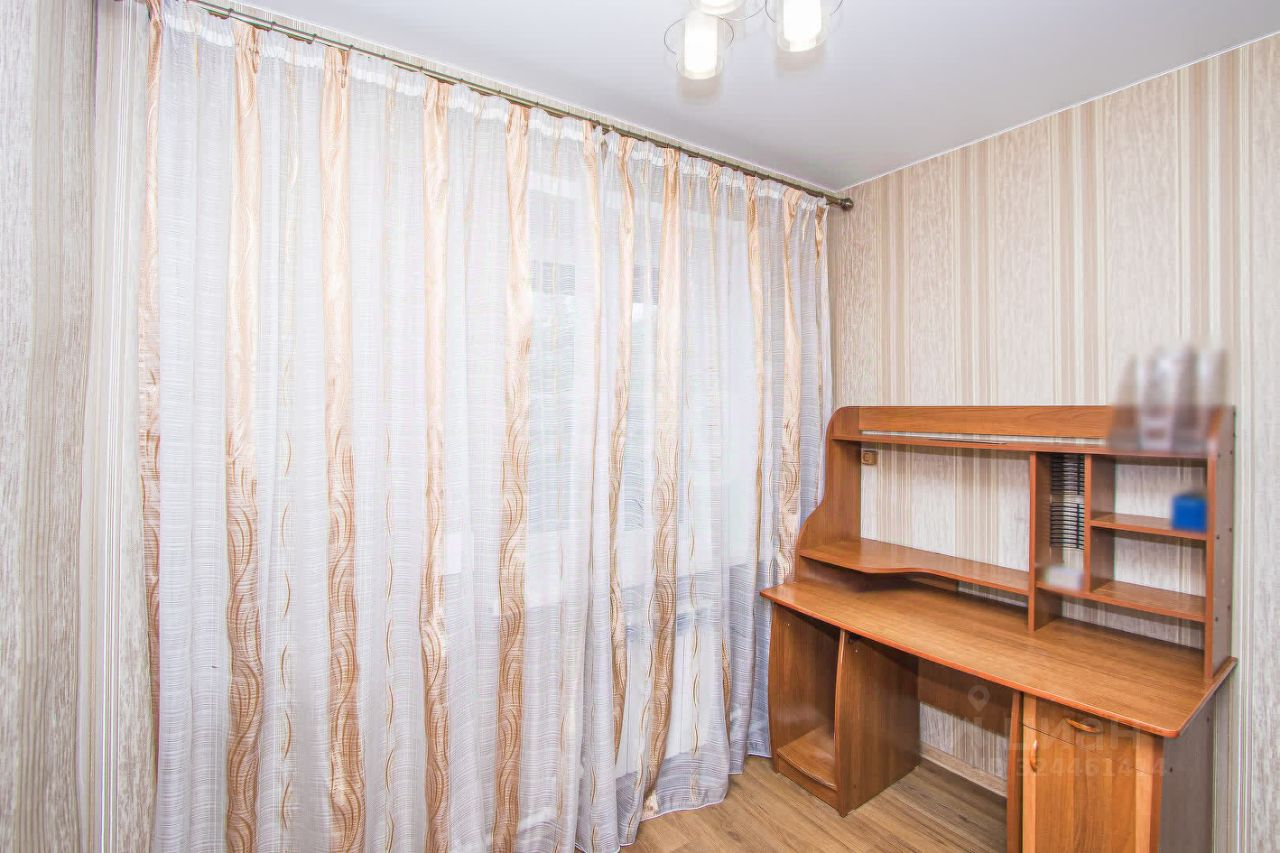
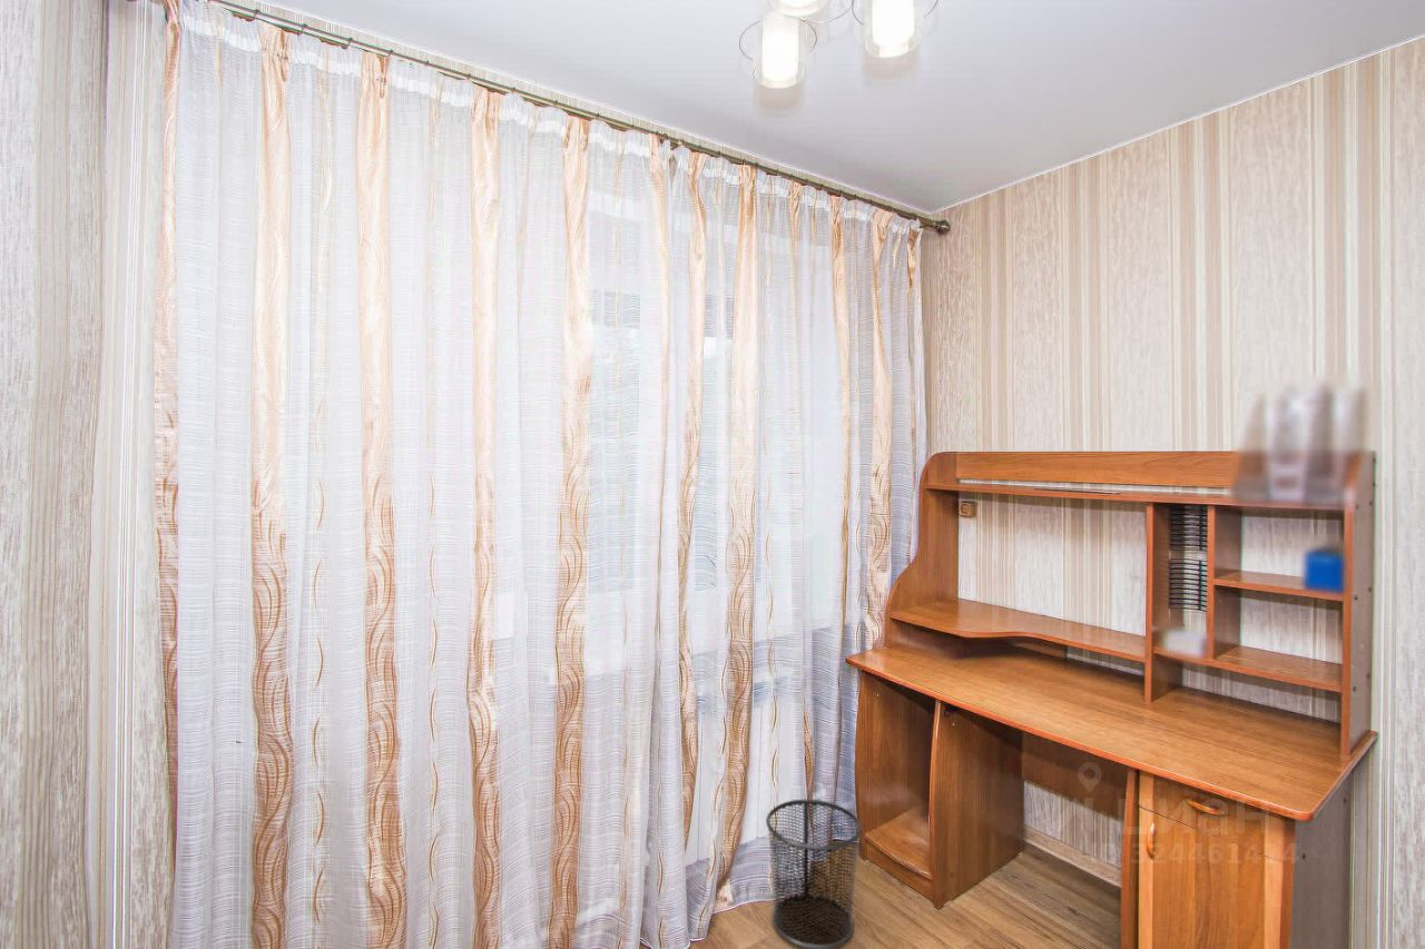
+ waste bin (813, 871)
